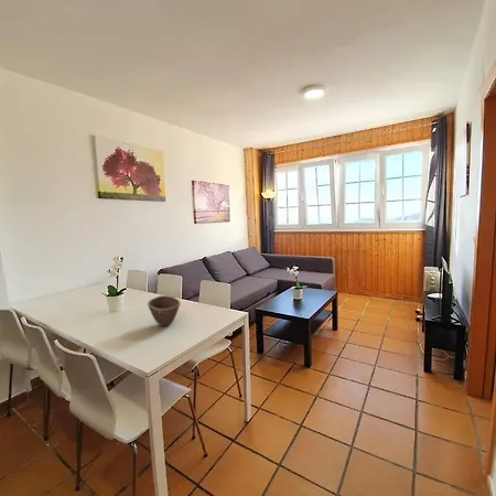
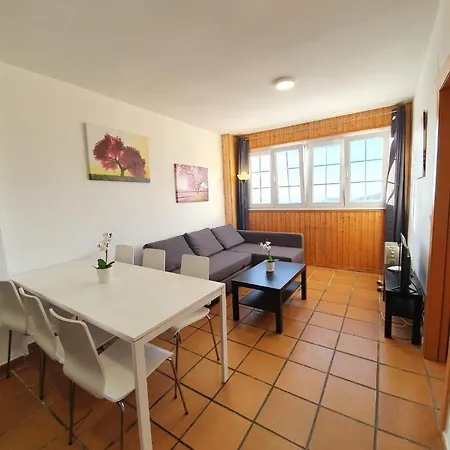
- bowl (164, 312)
